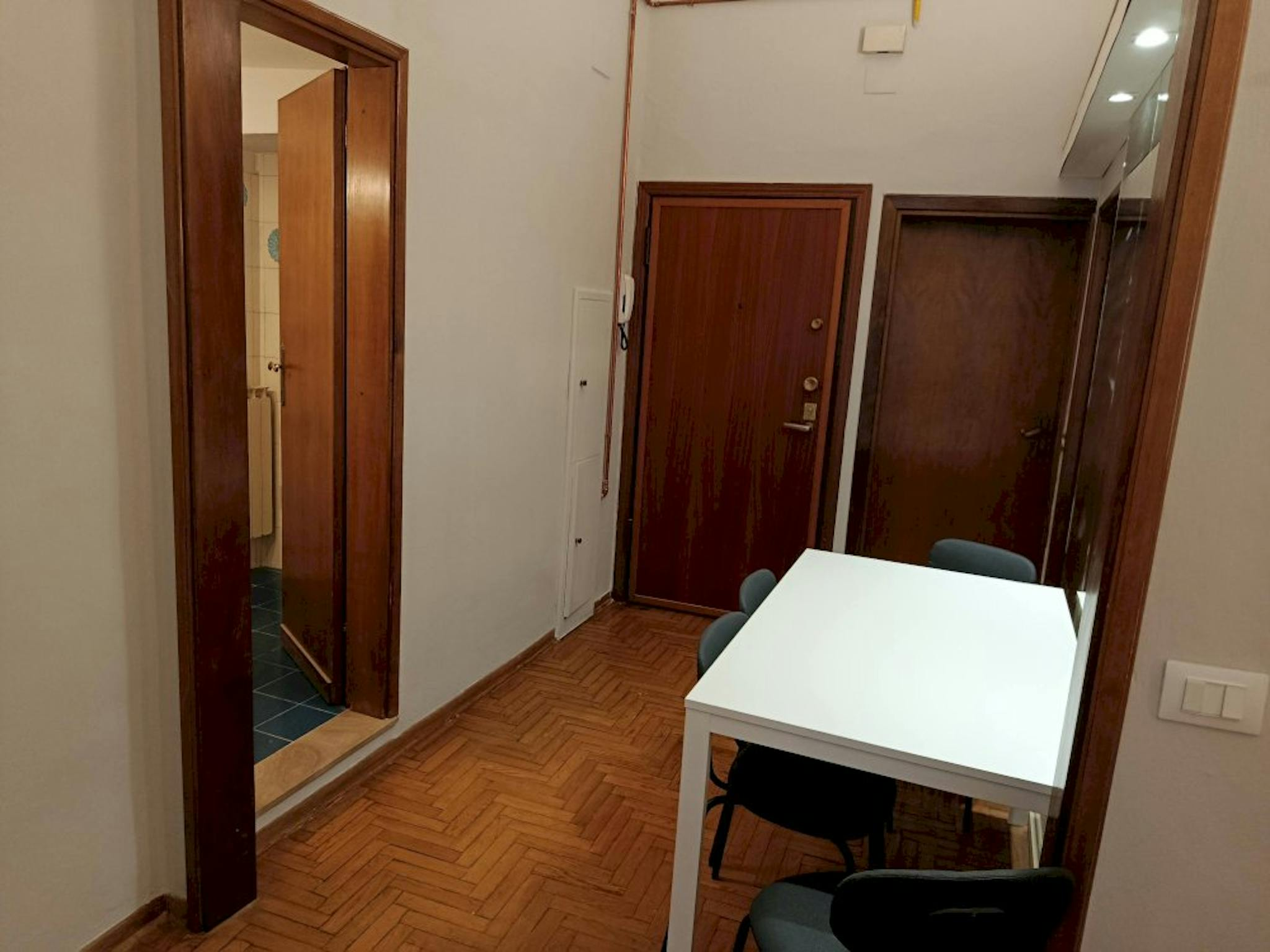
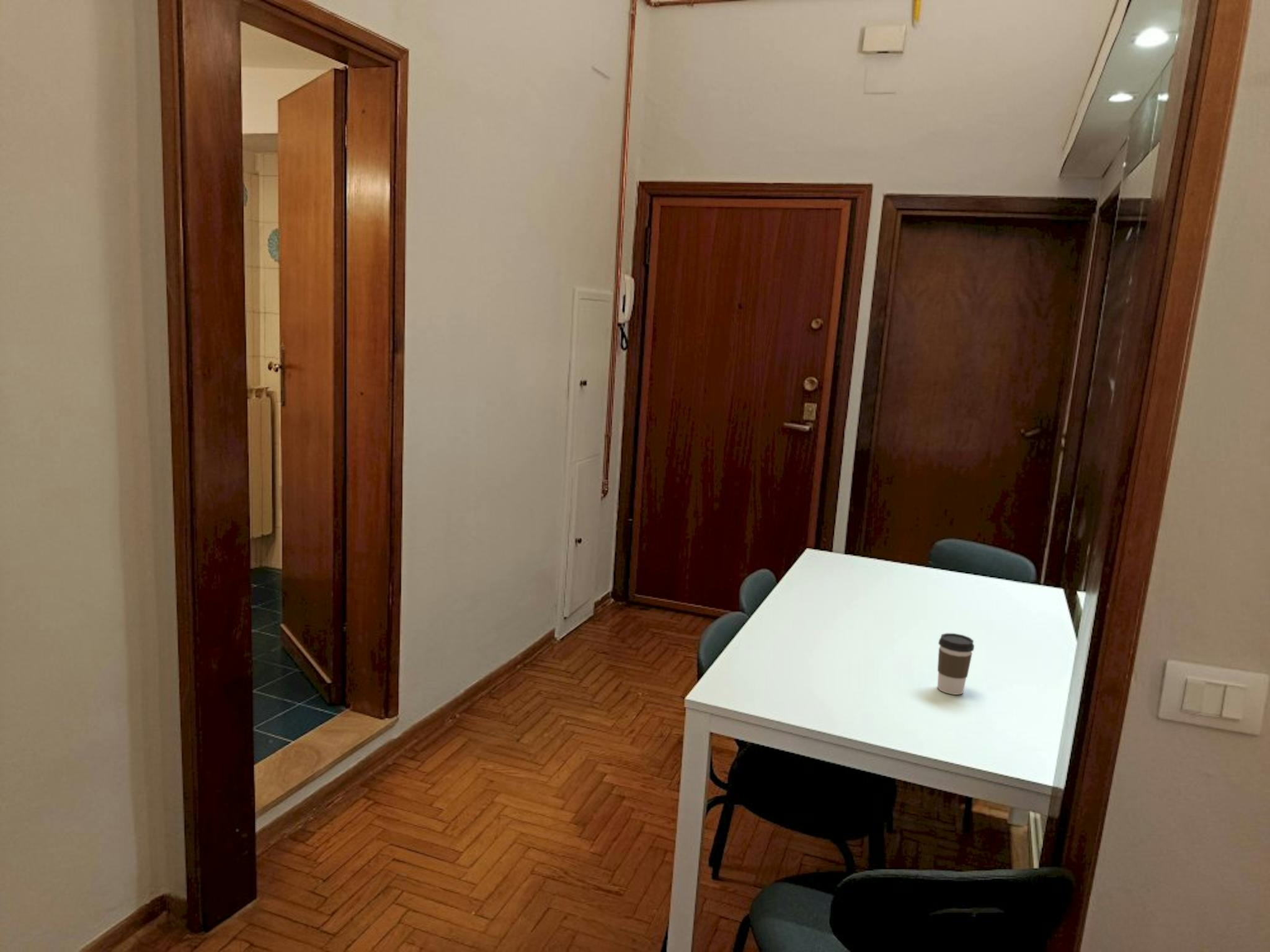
+ coffee cup (954, 664)
